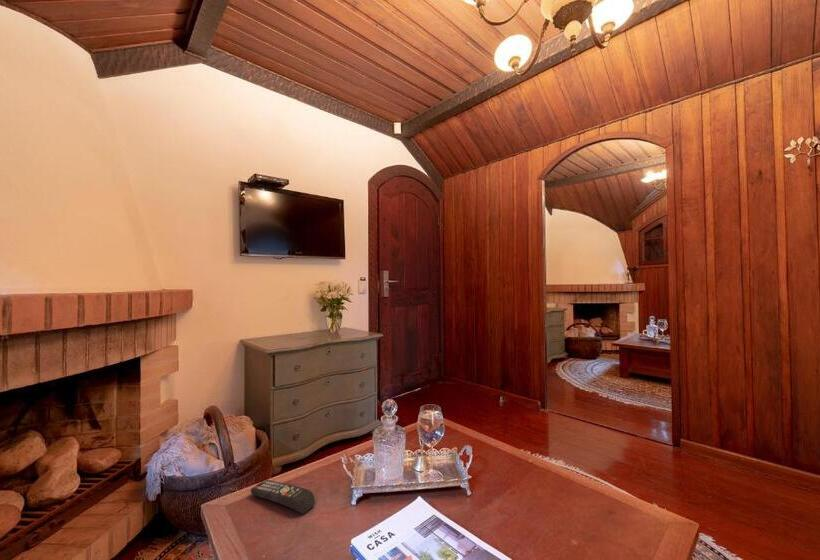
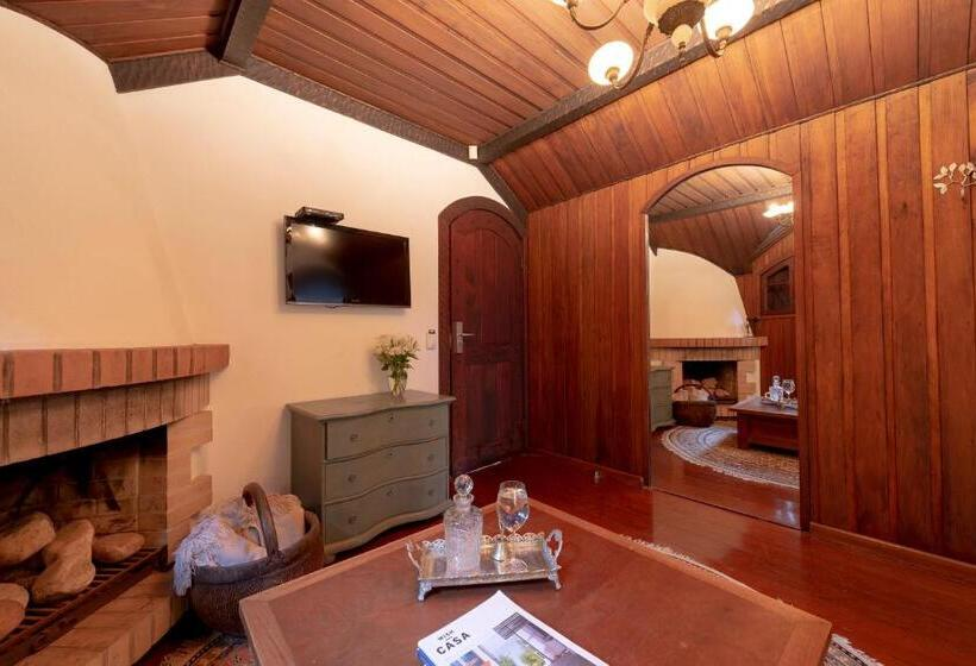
- remote control (282, 493)
